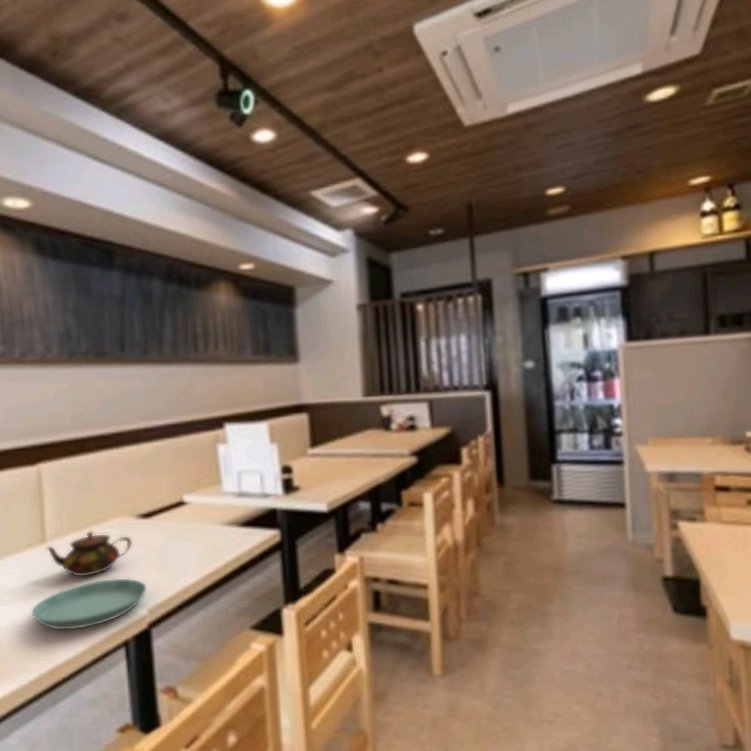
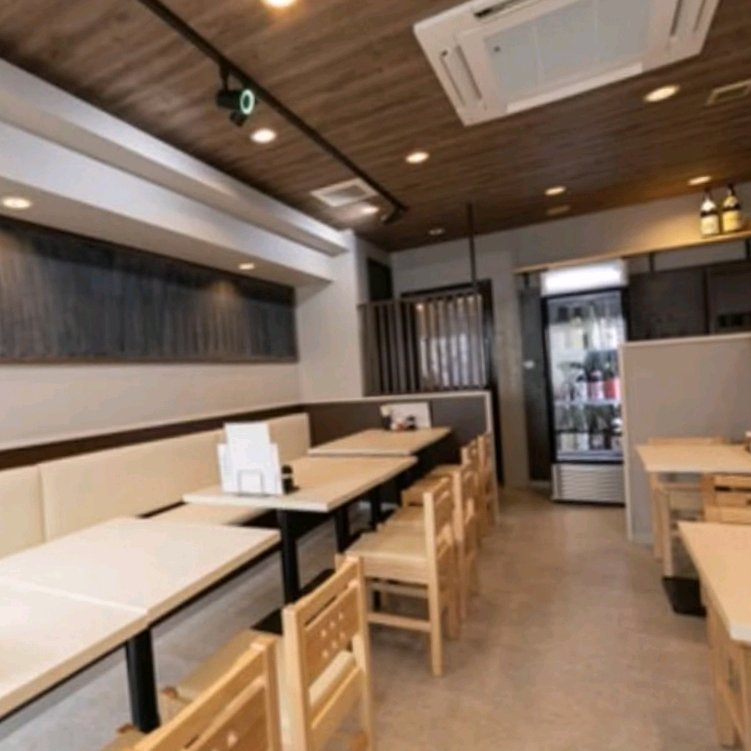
- saucer (92, 604)
- teapot (90, 551)
